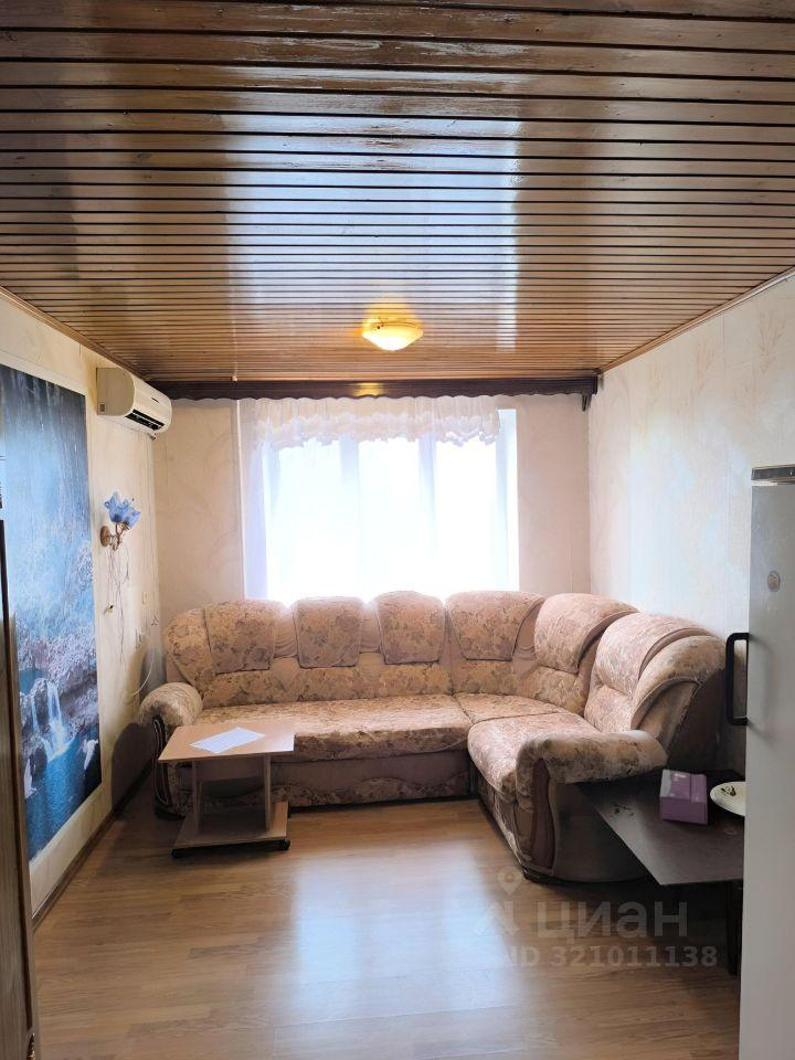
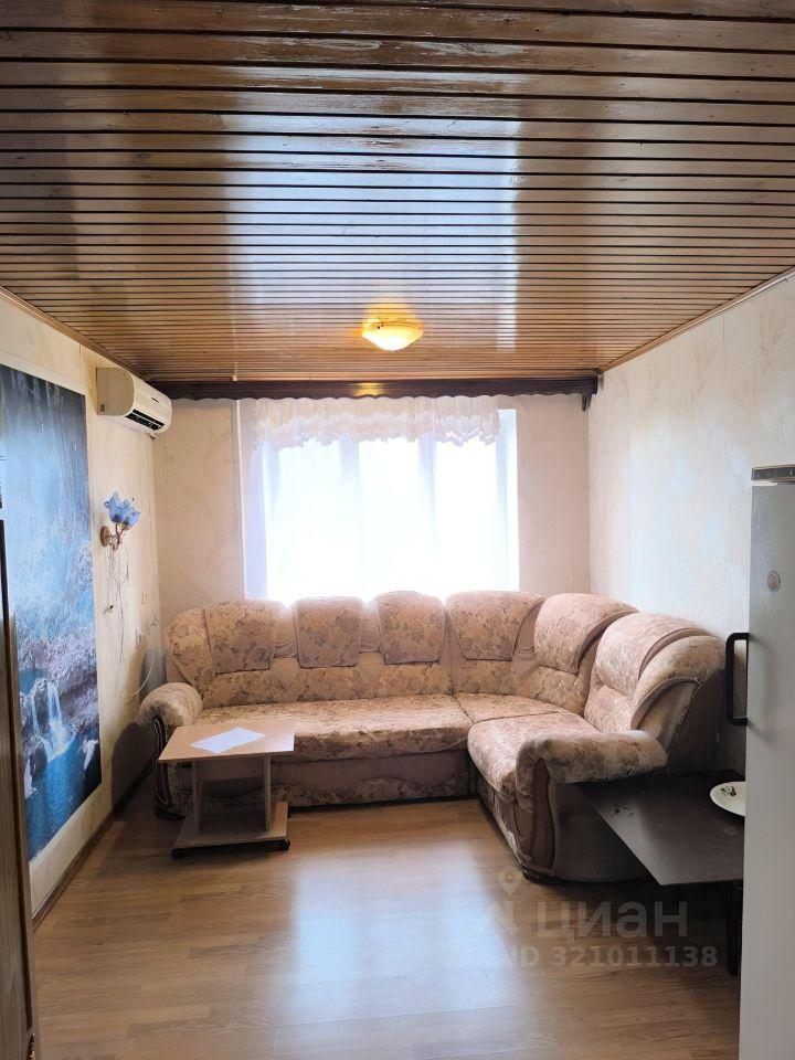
- tissue box (683, 795)
